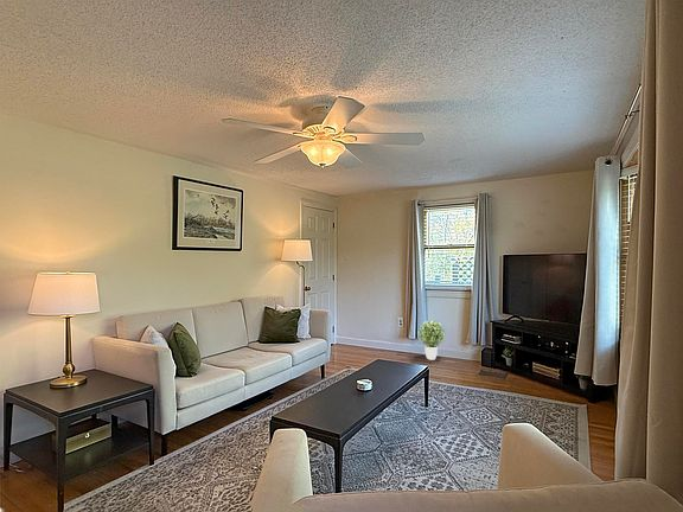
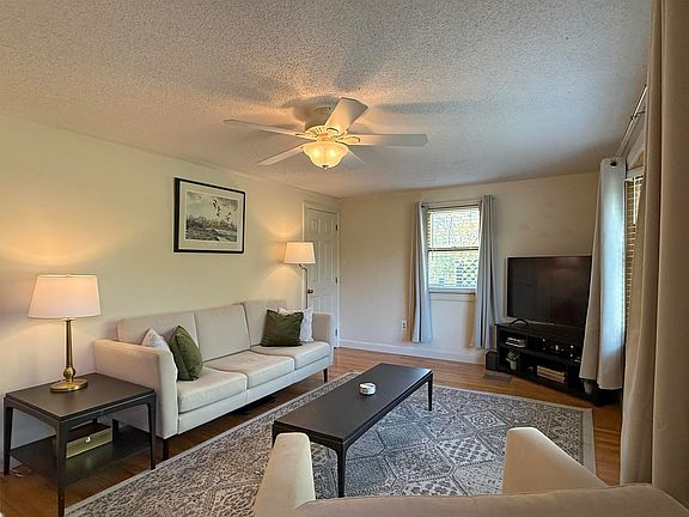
- potted plant (432, 339)
